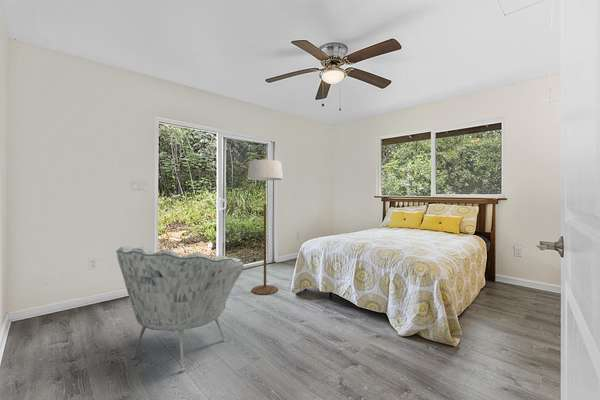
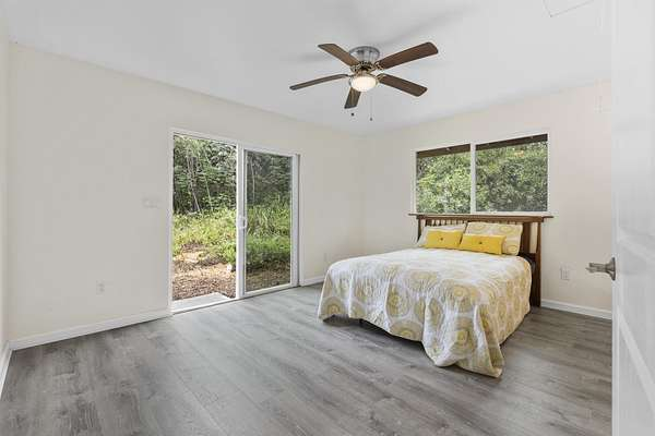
- floor lamp (264, 222)
- armchair (177, 295)
